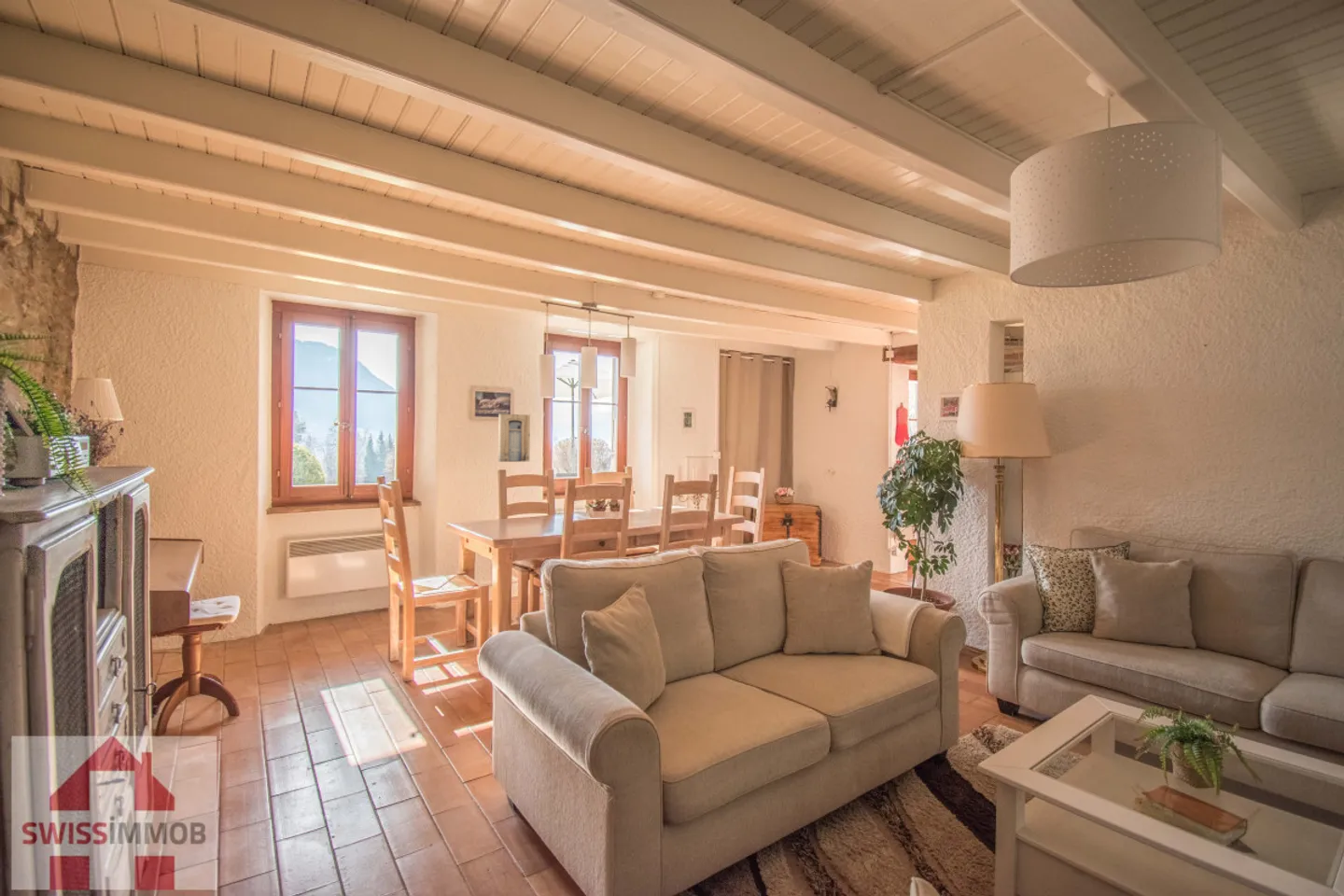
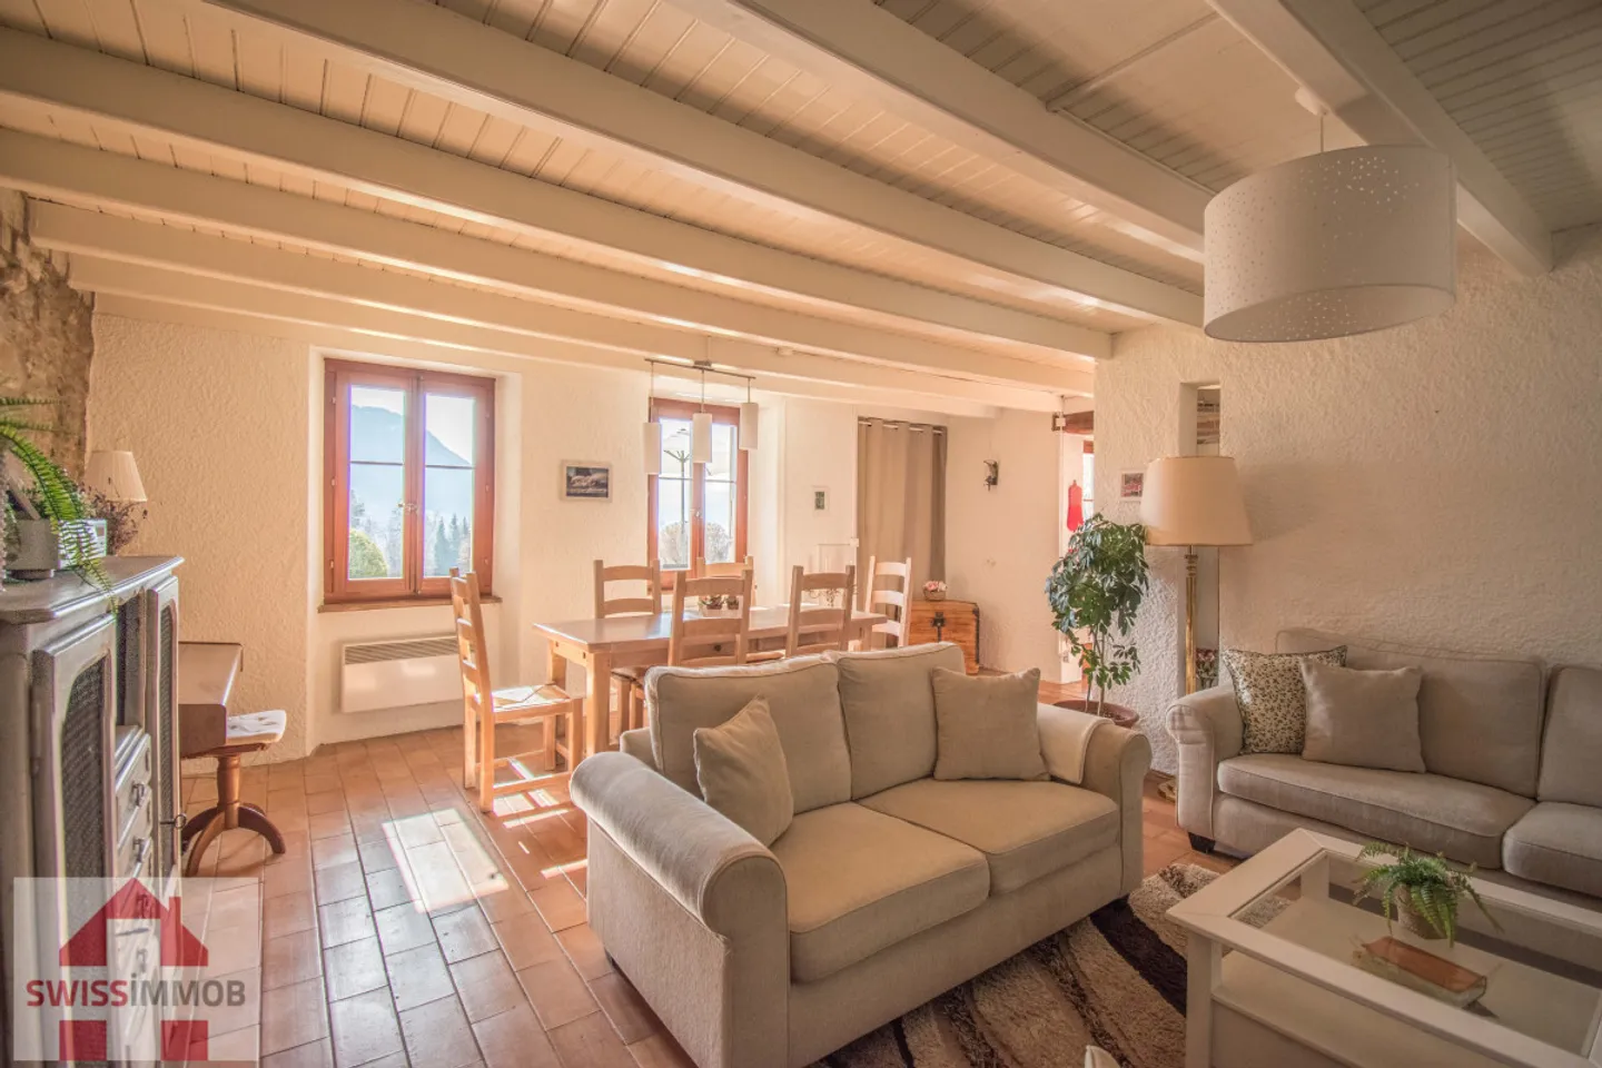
- wall art (514, 438)
